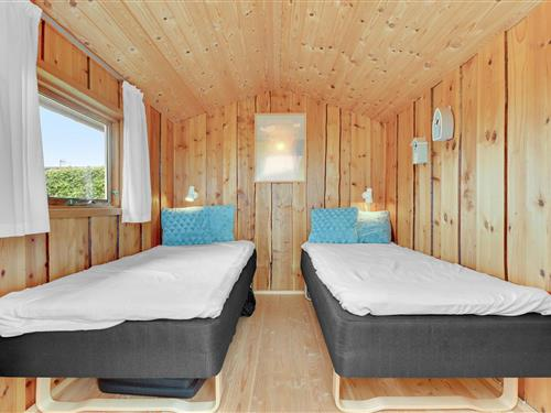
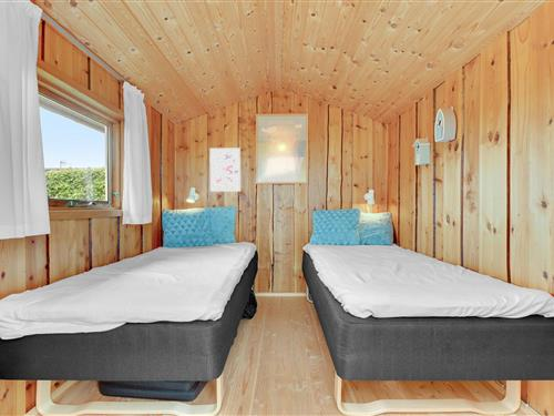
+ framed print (225, 170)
